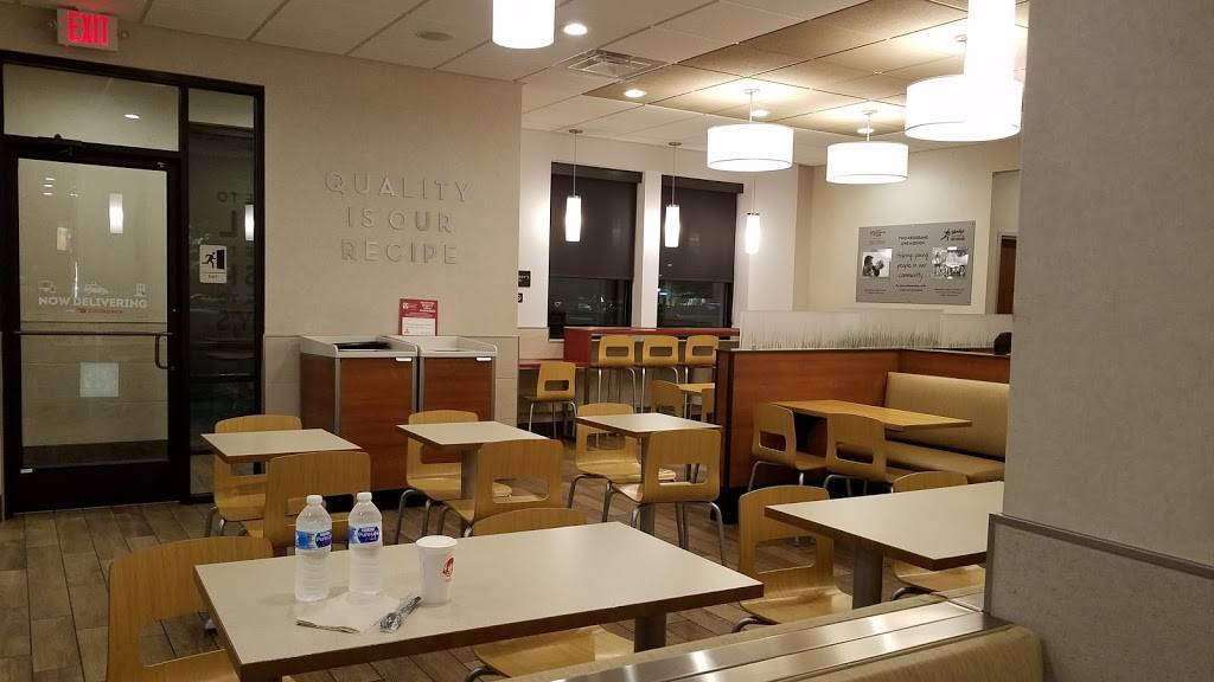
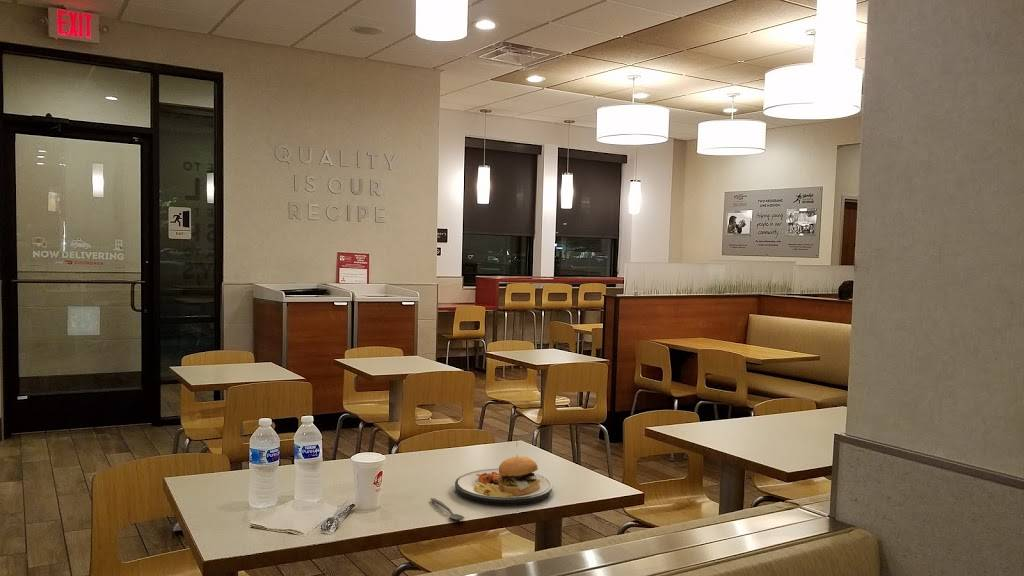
+ spoon (446, 508)
+ plate (504, 465)
